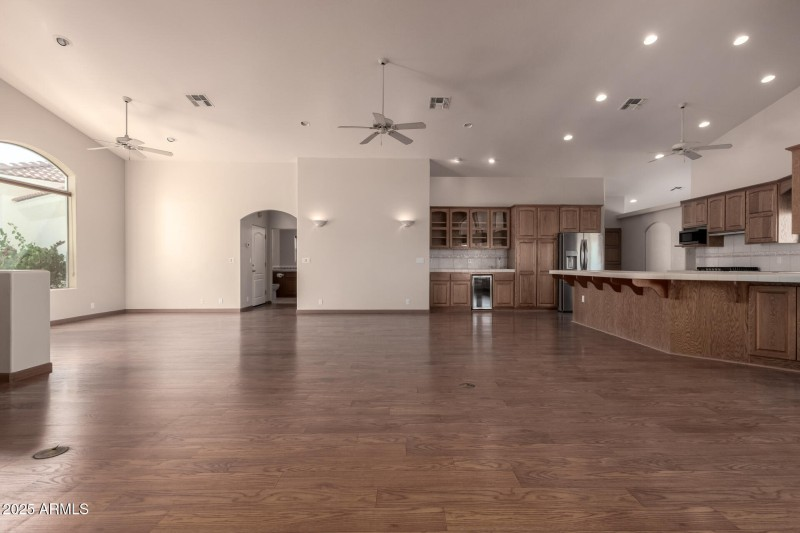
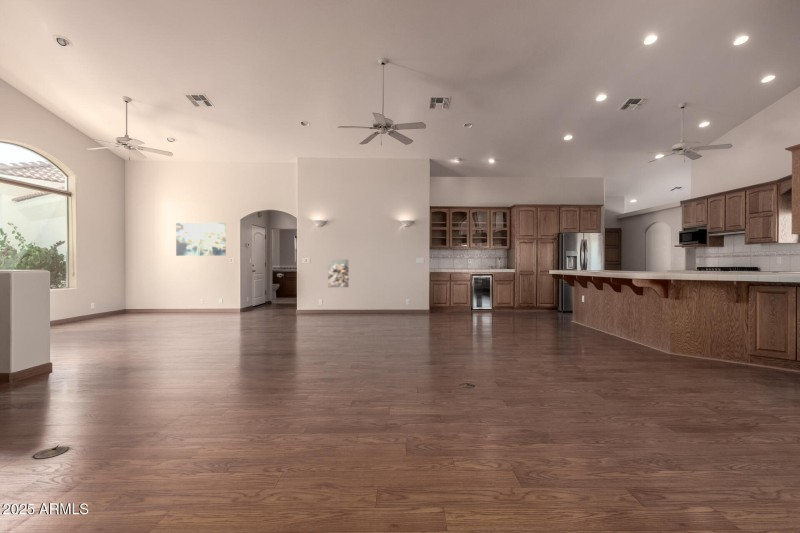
+ wall art (200, 239)
+ wall art (338, 273)
